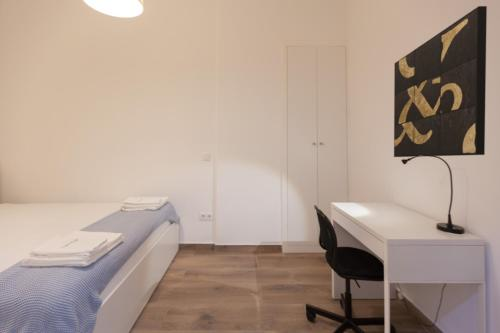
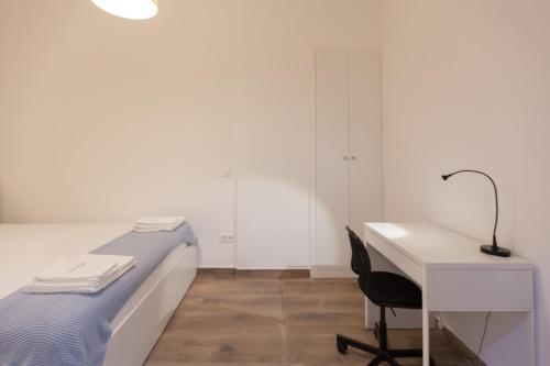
- wall art (429, 98)
